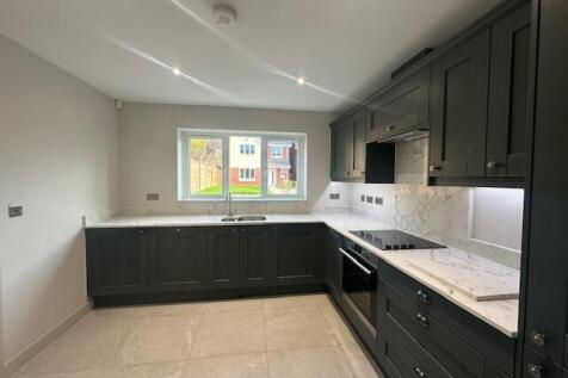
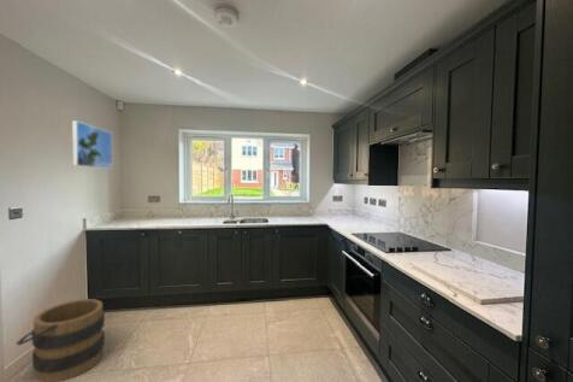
+ bucket (65, 337)
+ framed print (94, 147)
